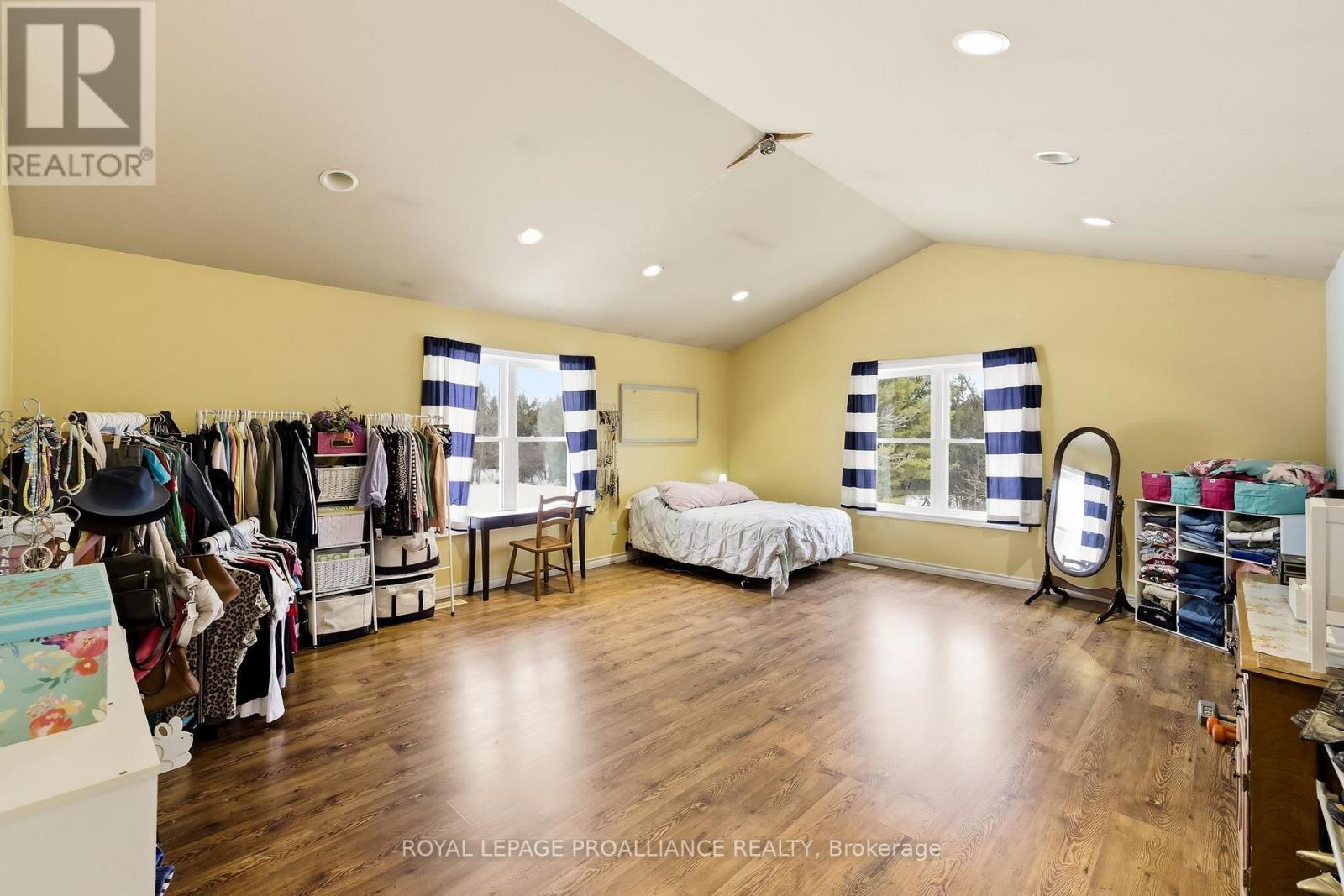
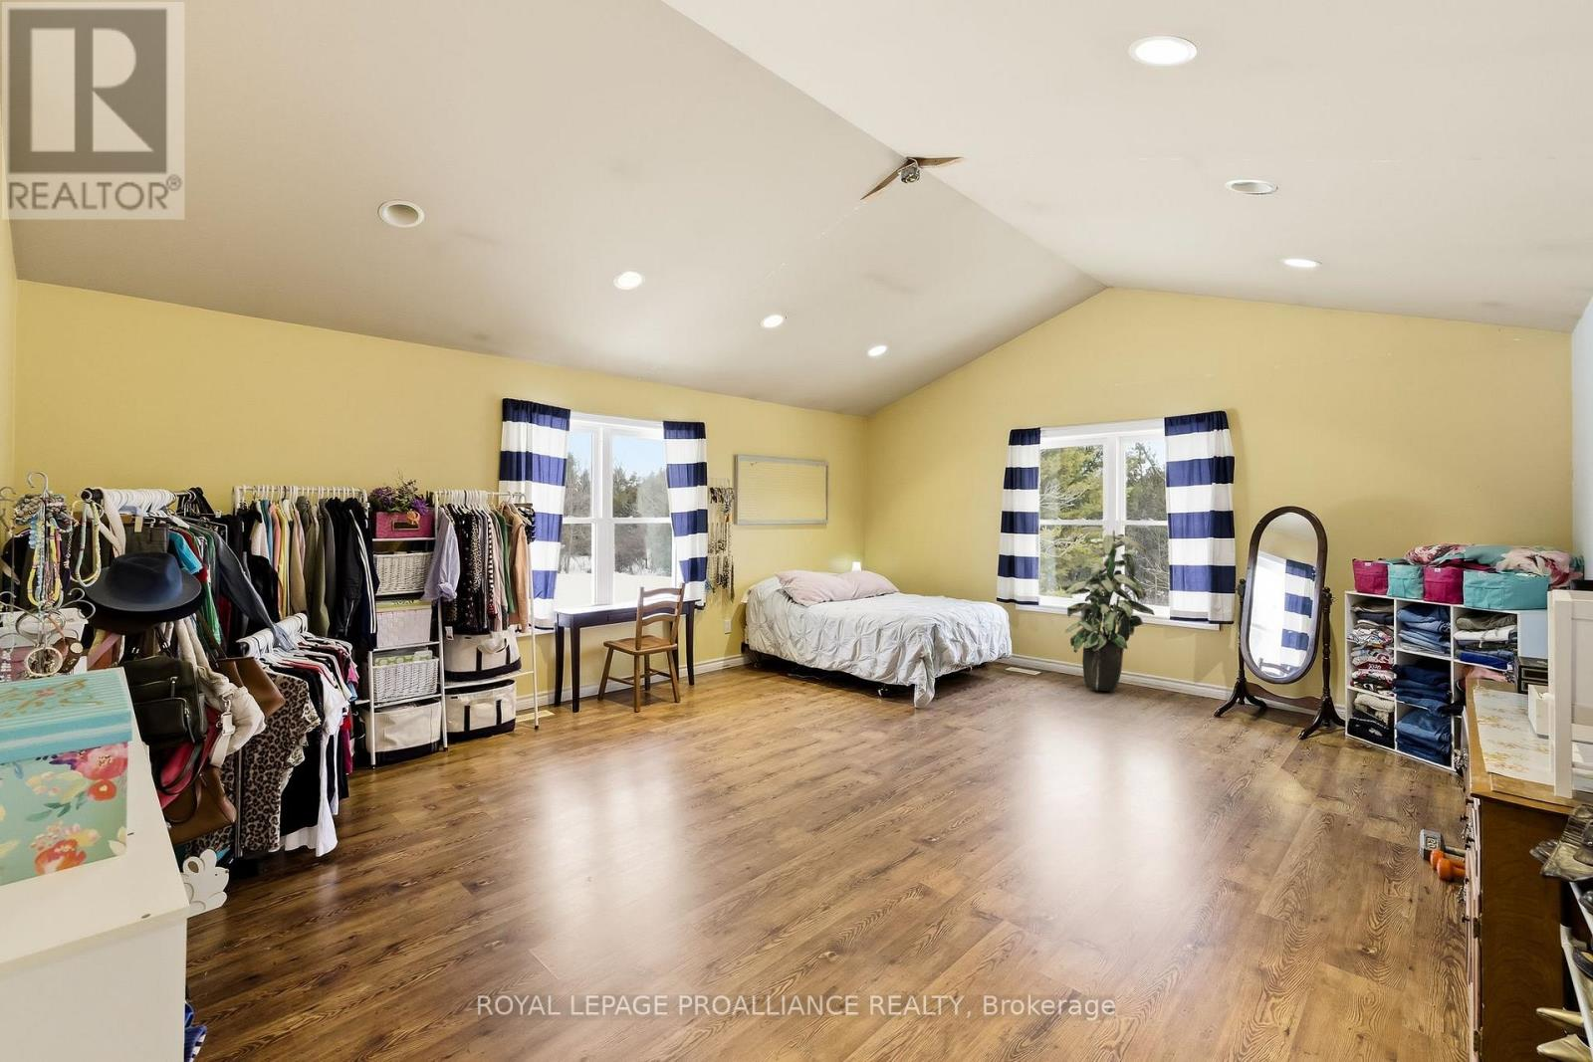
+ indoor plant (1102, 607)
